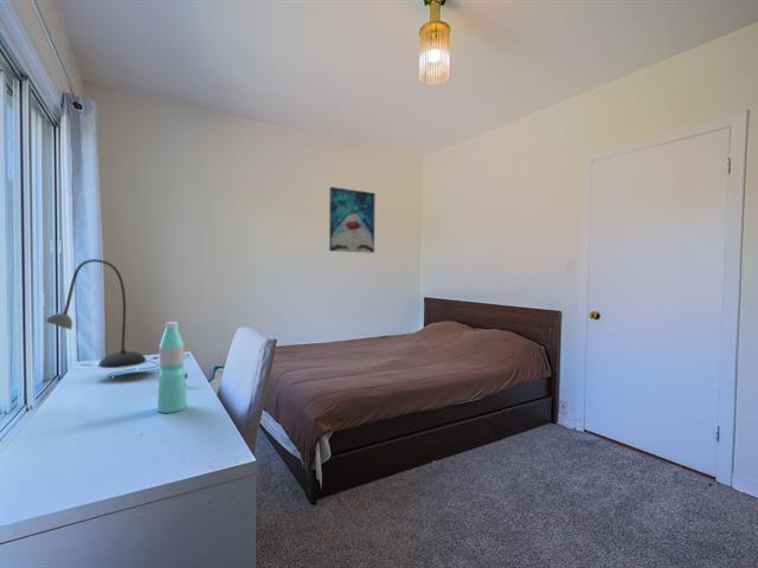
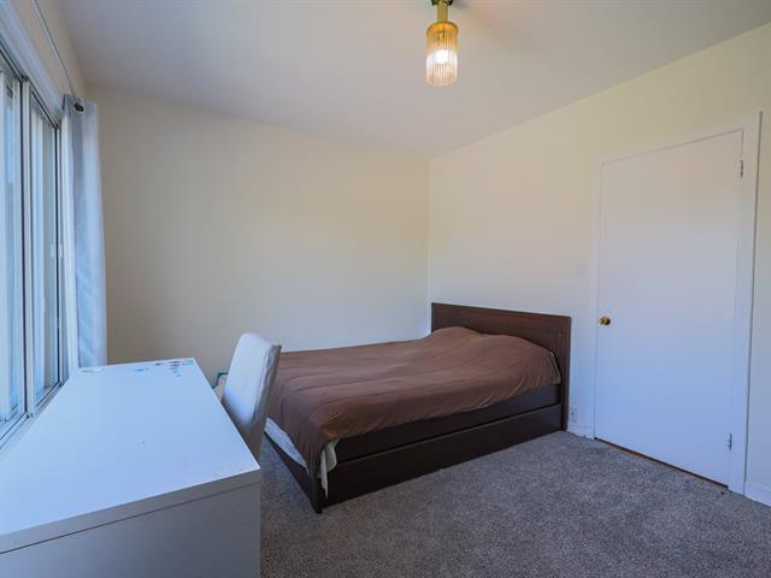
- desk lamp (122, 324)
- wall art (352, 220)
- water bottle (172, 364)
